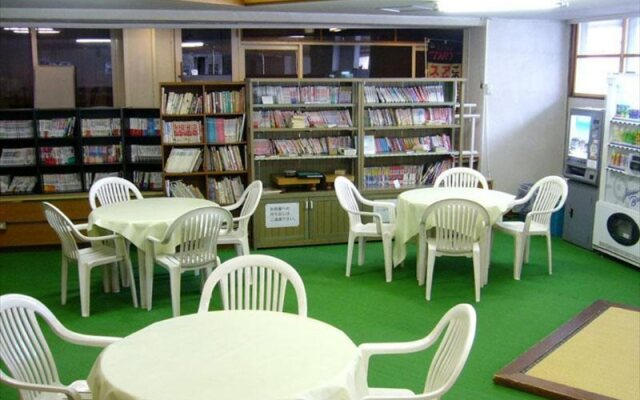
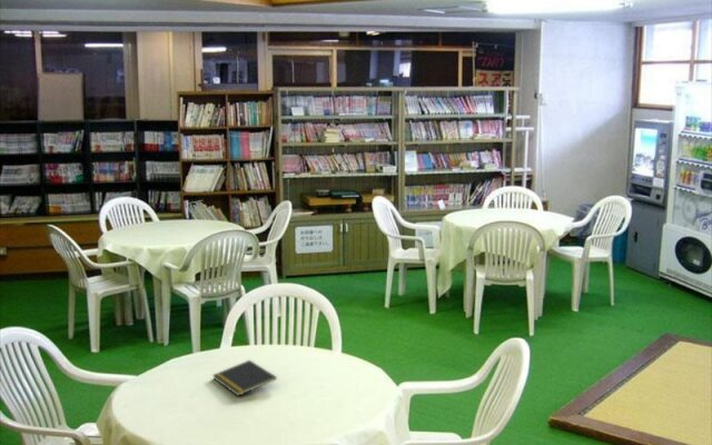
+ notepad (244, 377)
